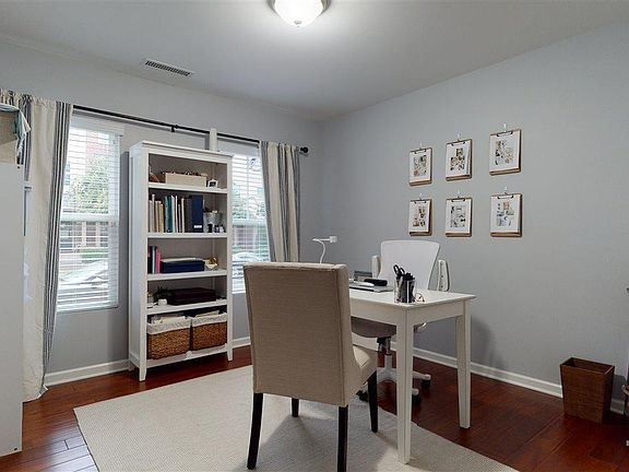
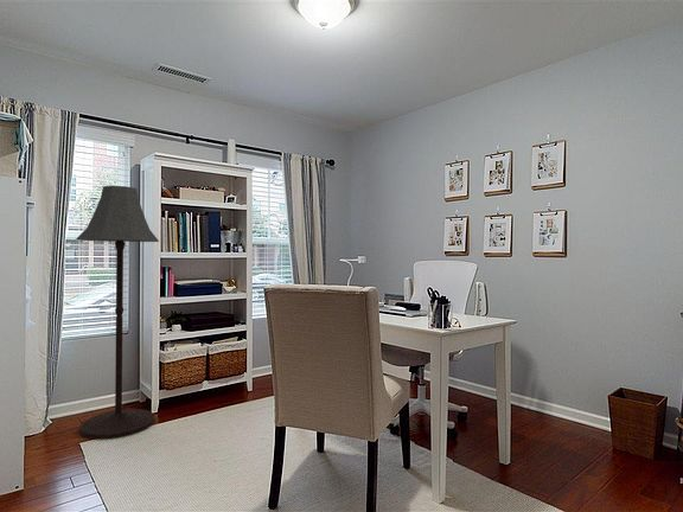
+ floor lamp (119, 306)
